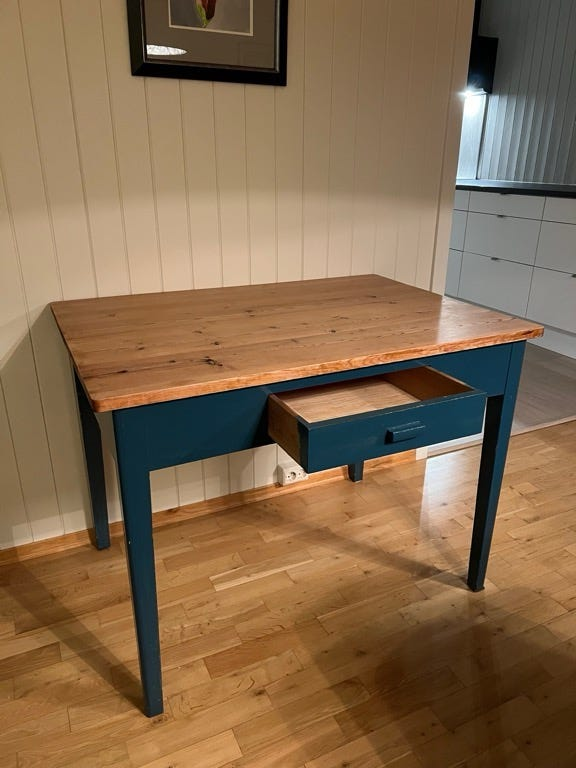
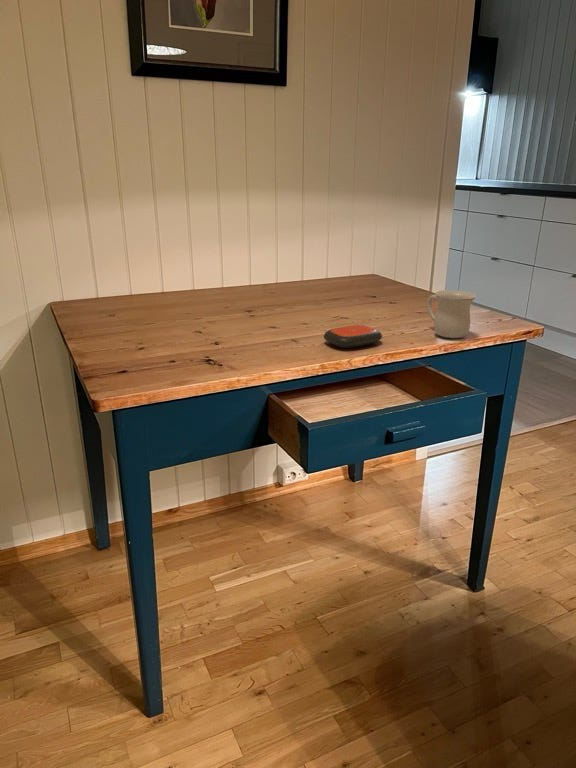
+ mug (446, 313)
+ remote control (352, 336)
